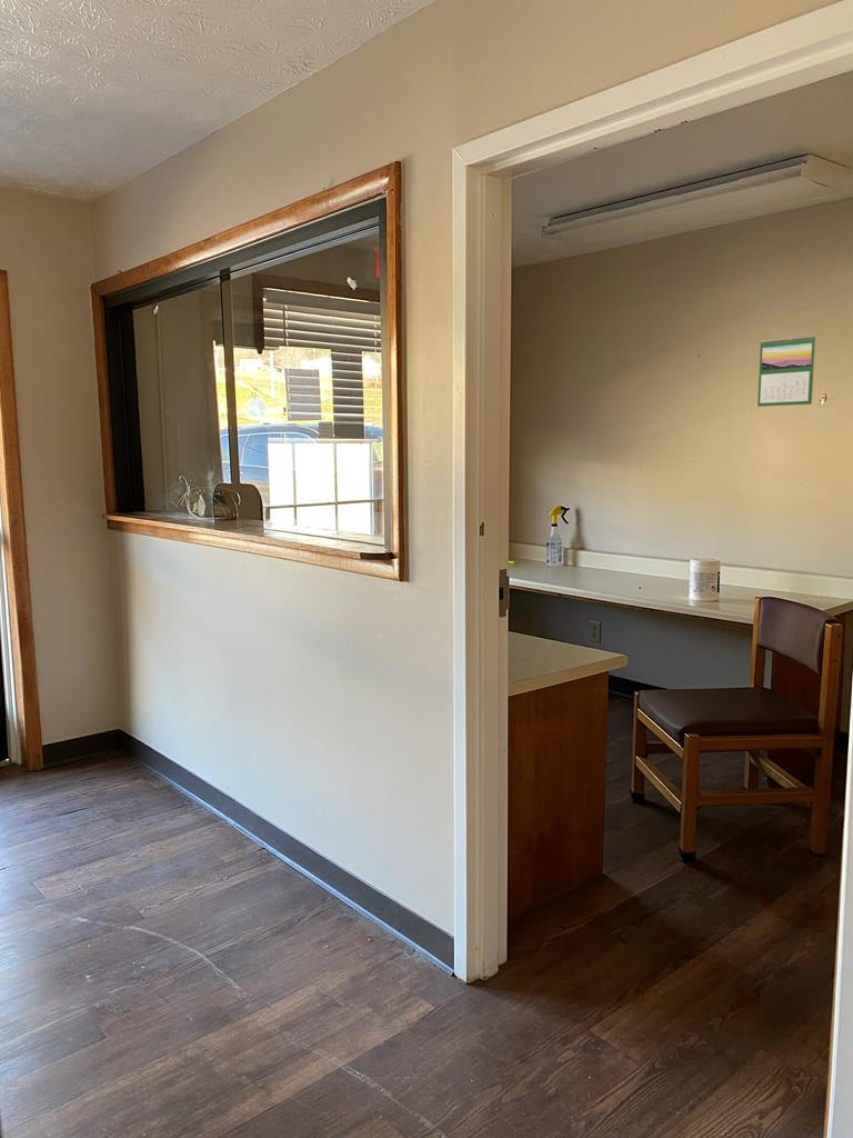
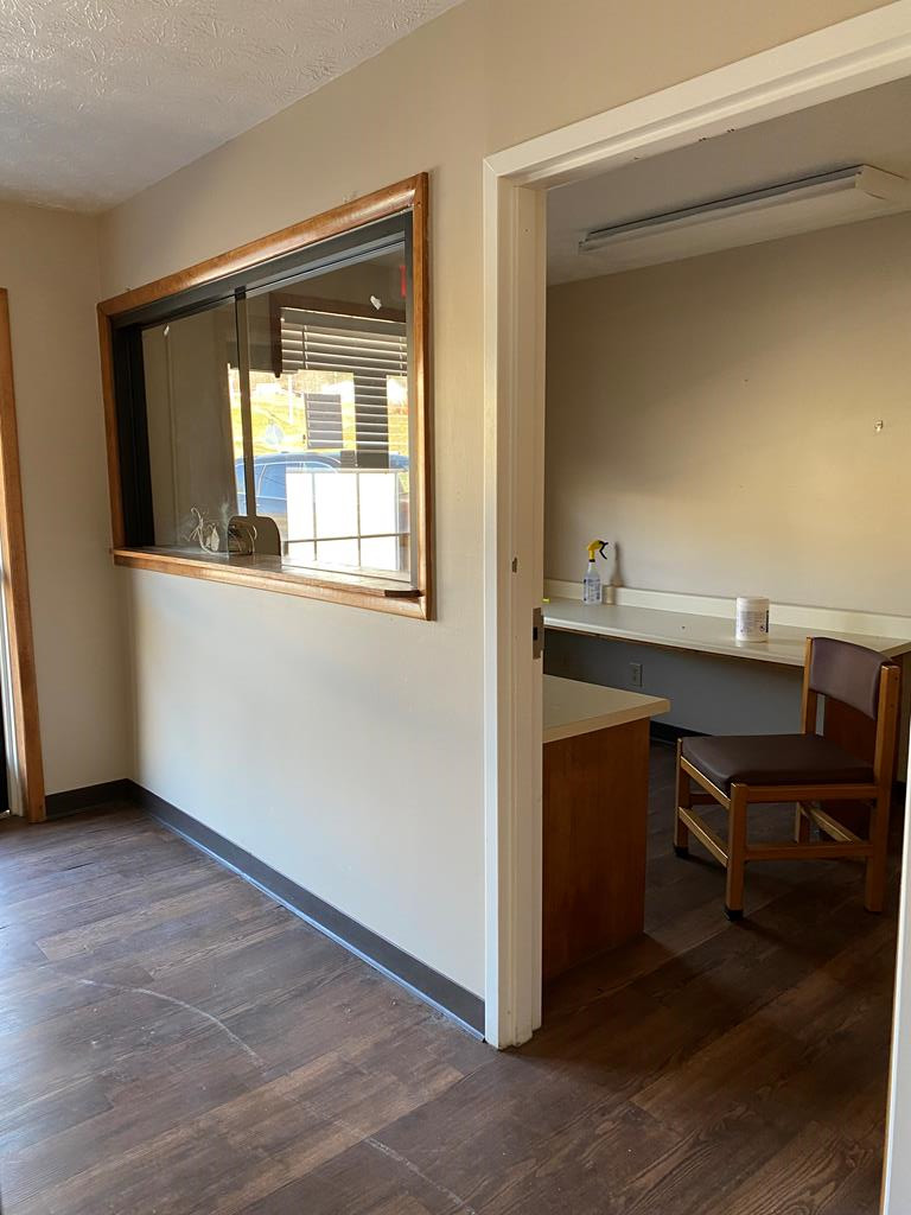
- calendar (785, 370)
